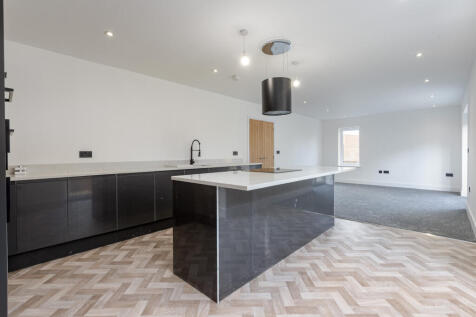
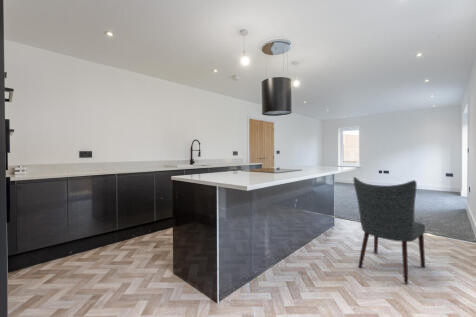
+ chair (388, 222)
